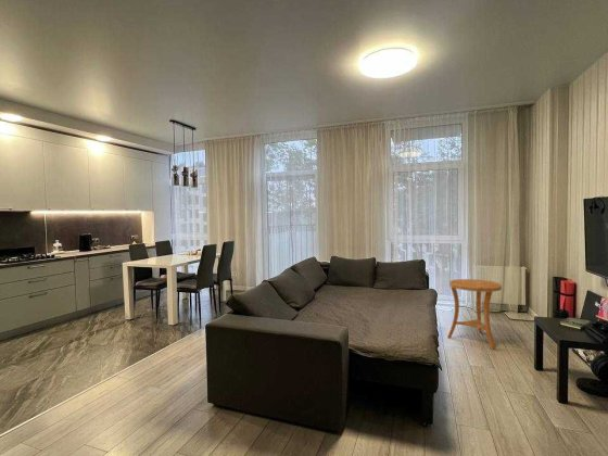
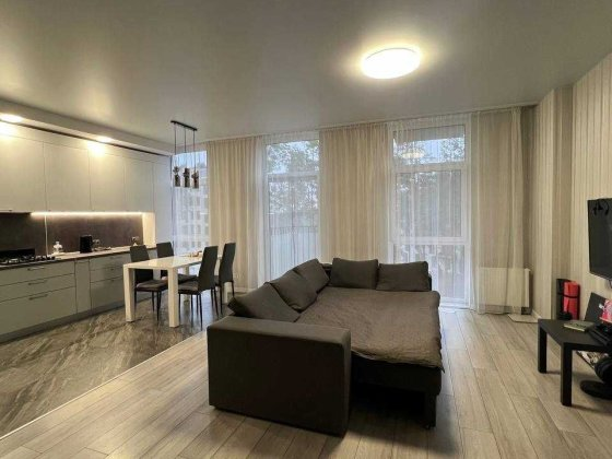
- side table (477, 311)
